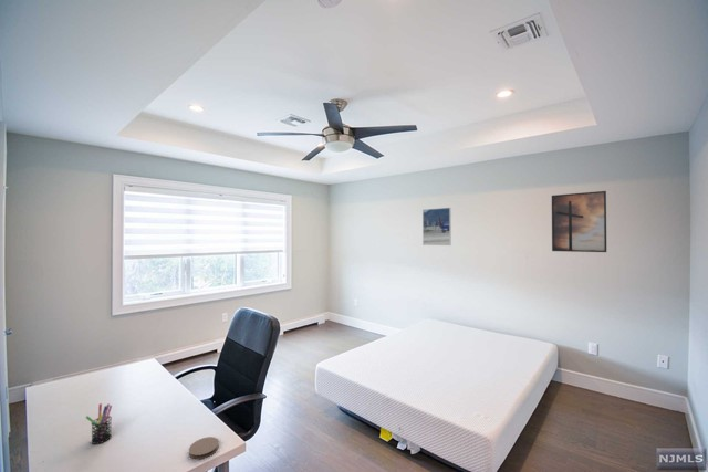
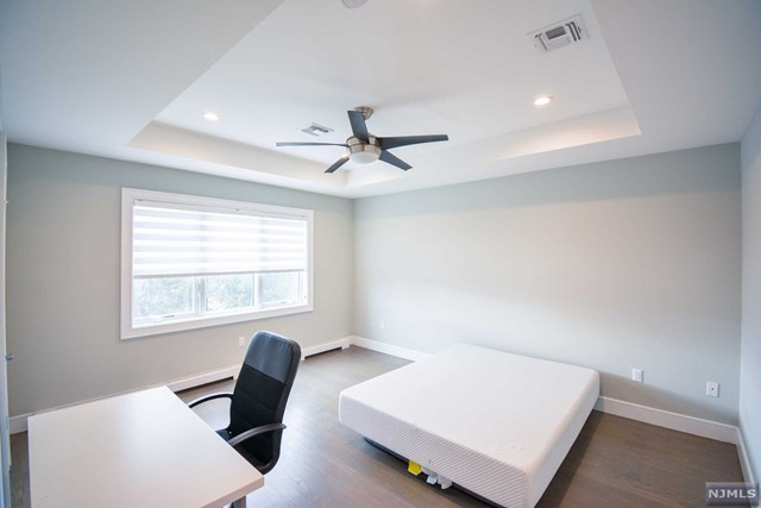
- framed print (436, 227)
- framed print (577, 222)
- coaster (204, 447)
- pen holder (98, 422)
